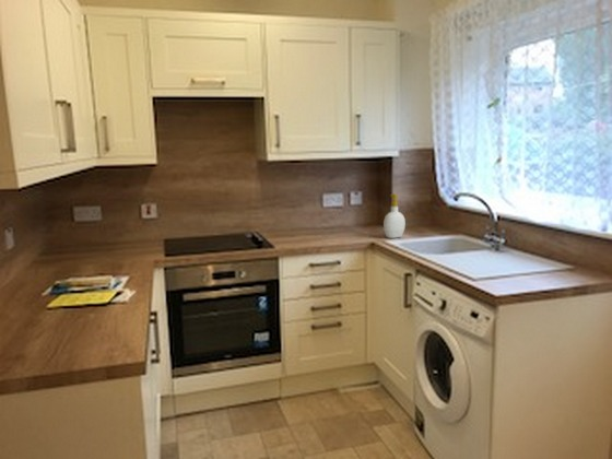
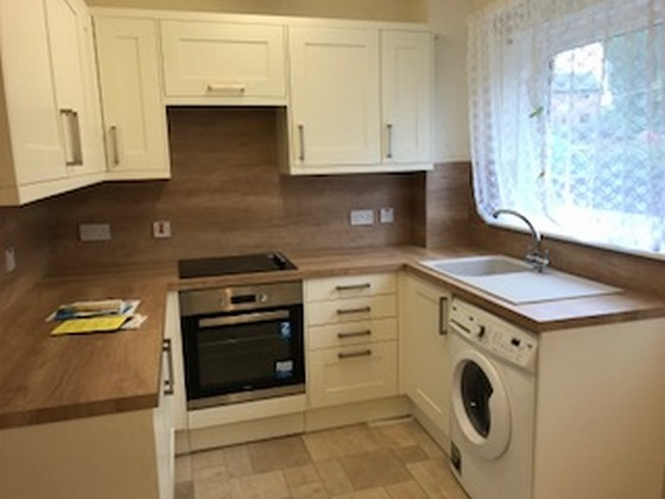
- soap bottle (393, 215)
